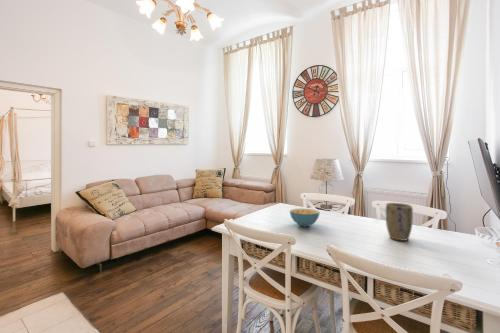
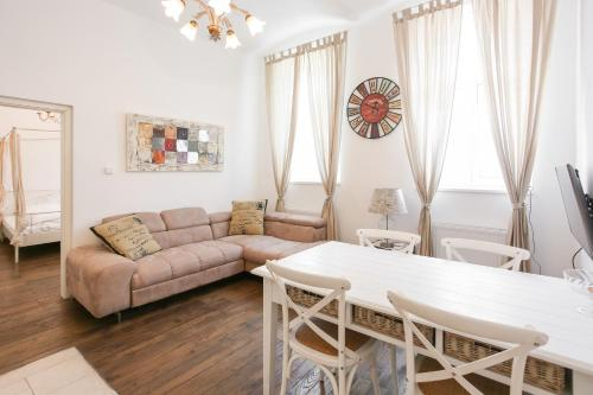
- plant pot (398, 221)
- cereal bowl (304, 218)
